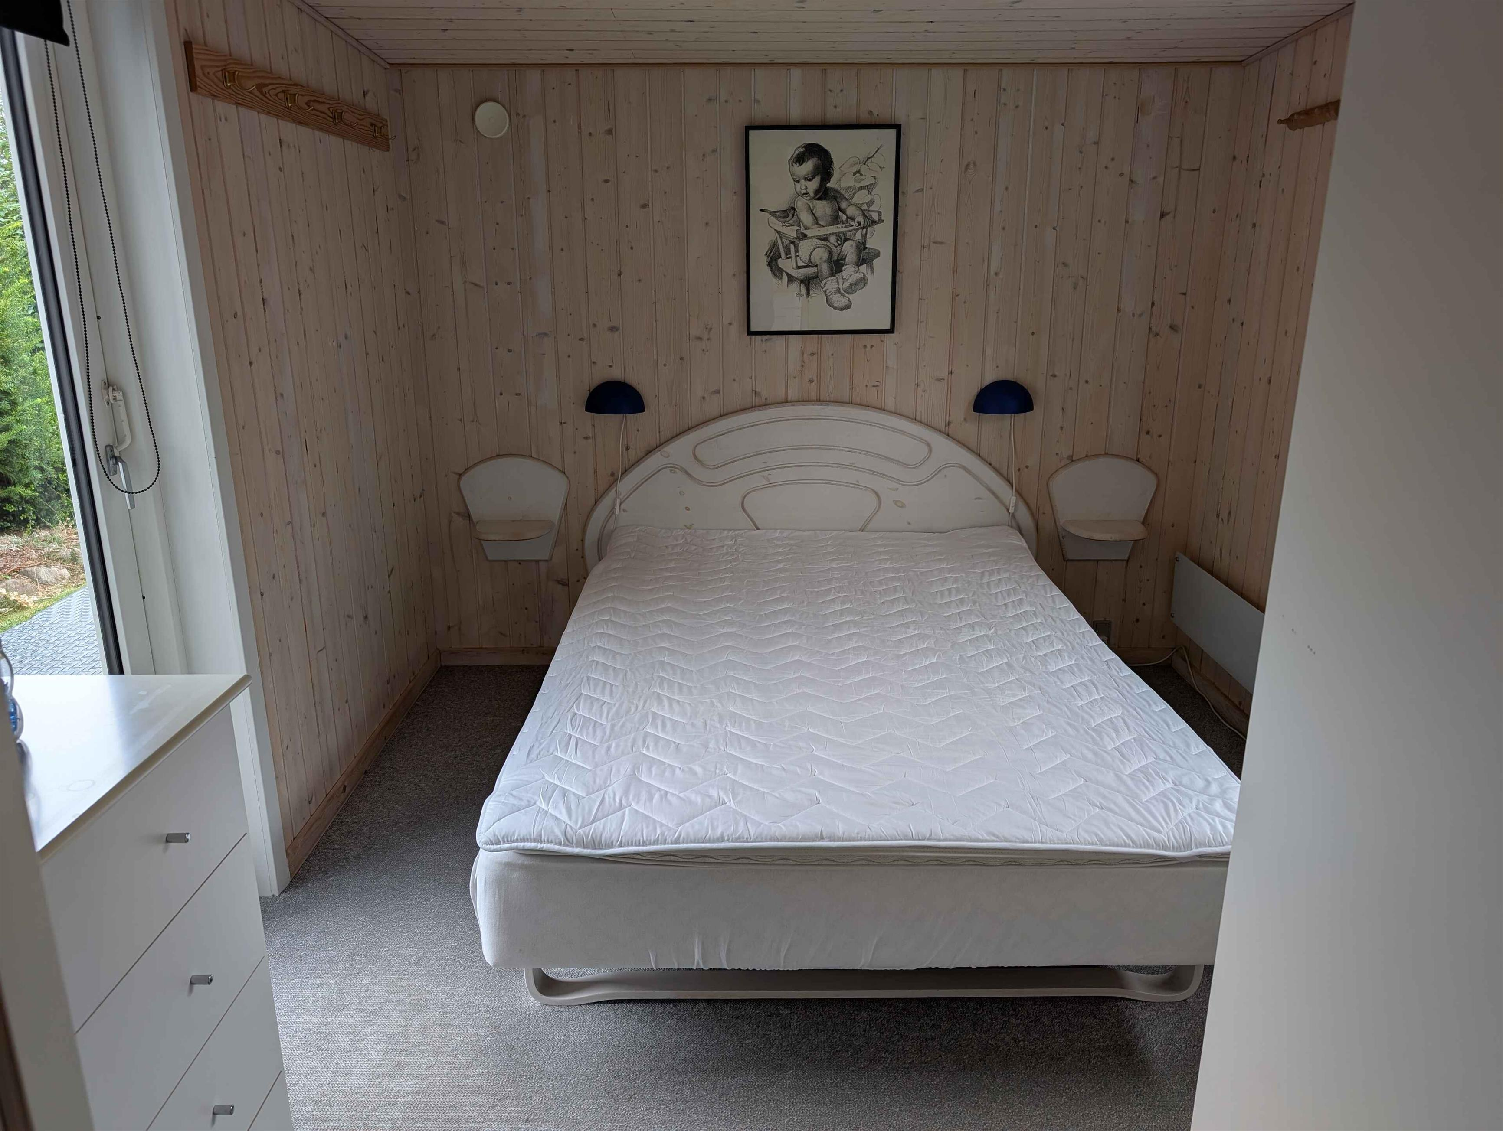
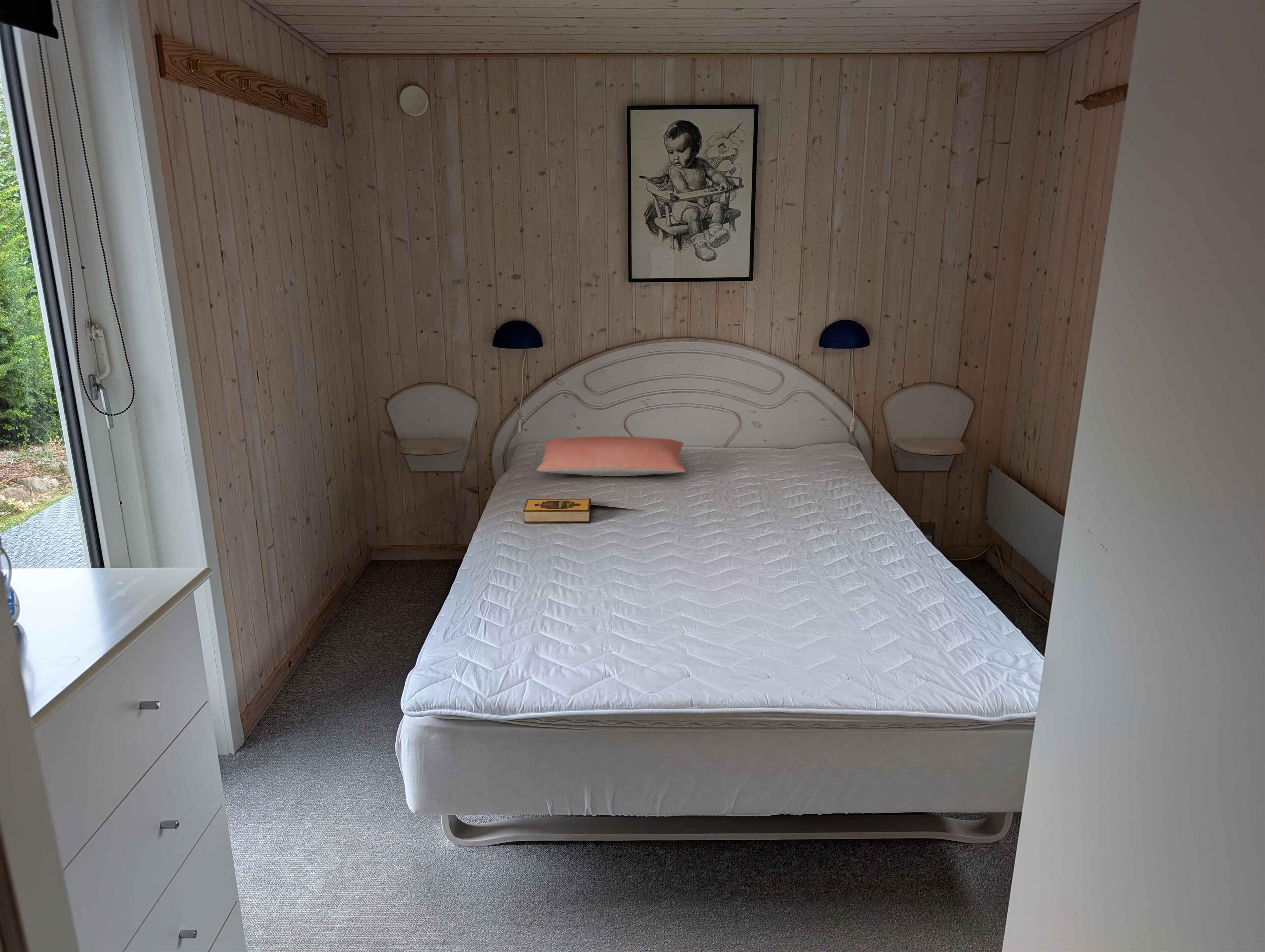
+ hardback book (558, 509)
+ pillow (613, 456)
